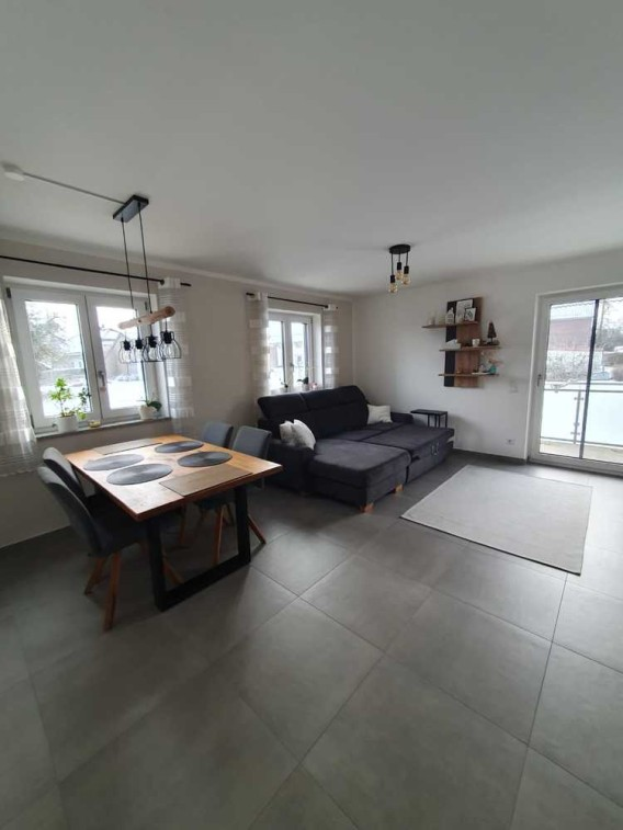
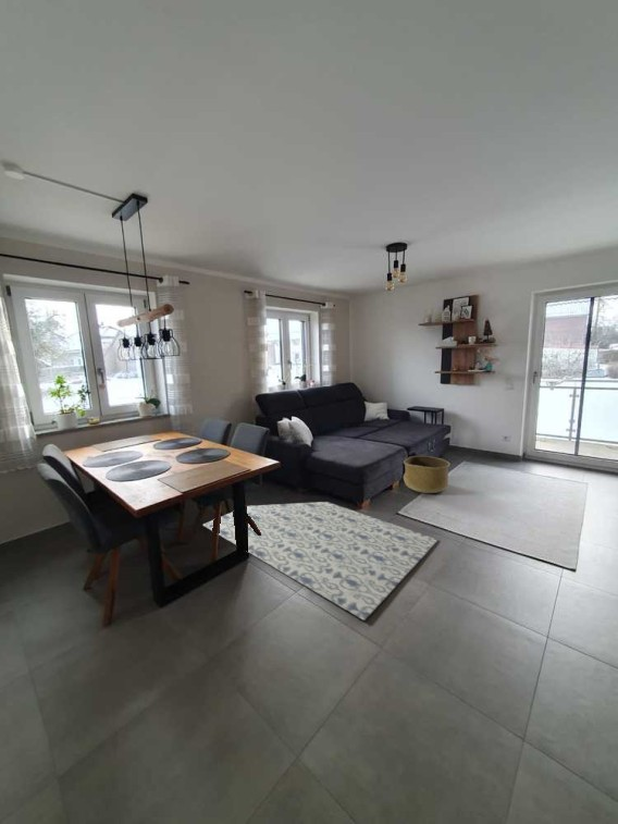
+ rug (312, 531)
+ basket (425, 474)
